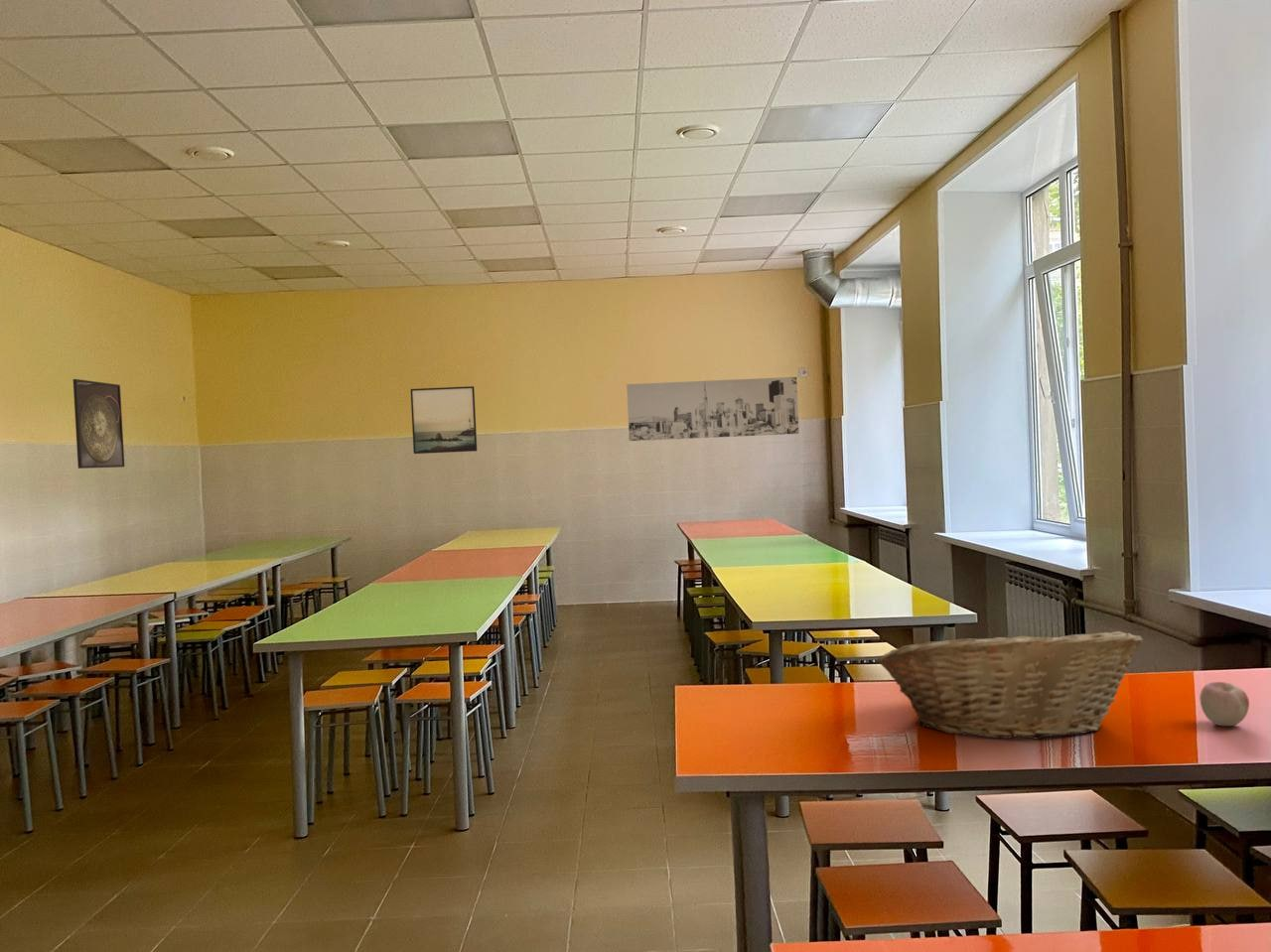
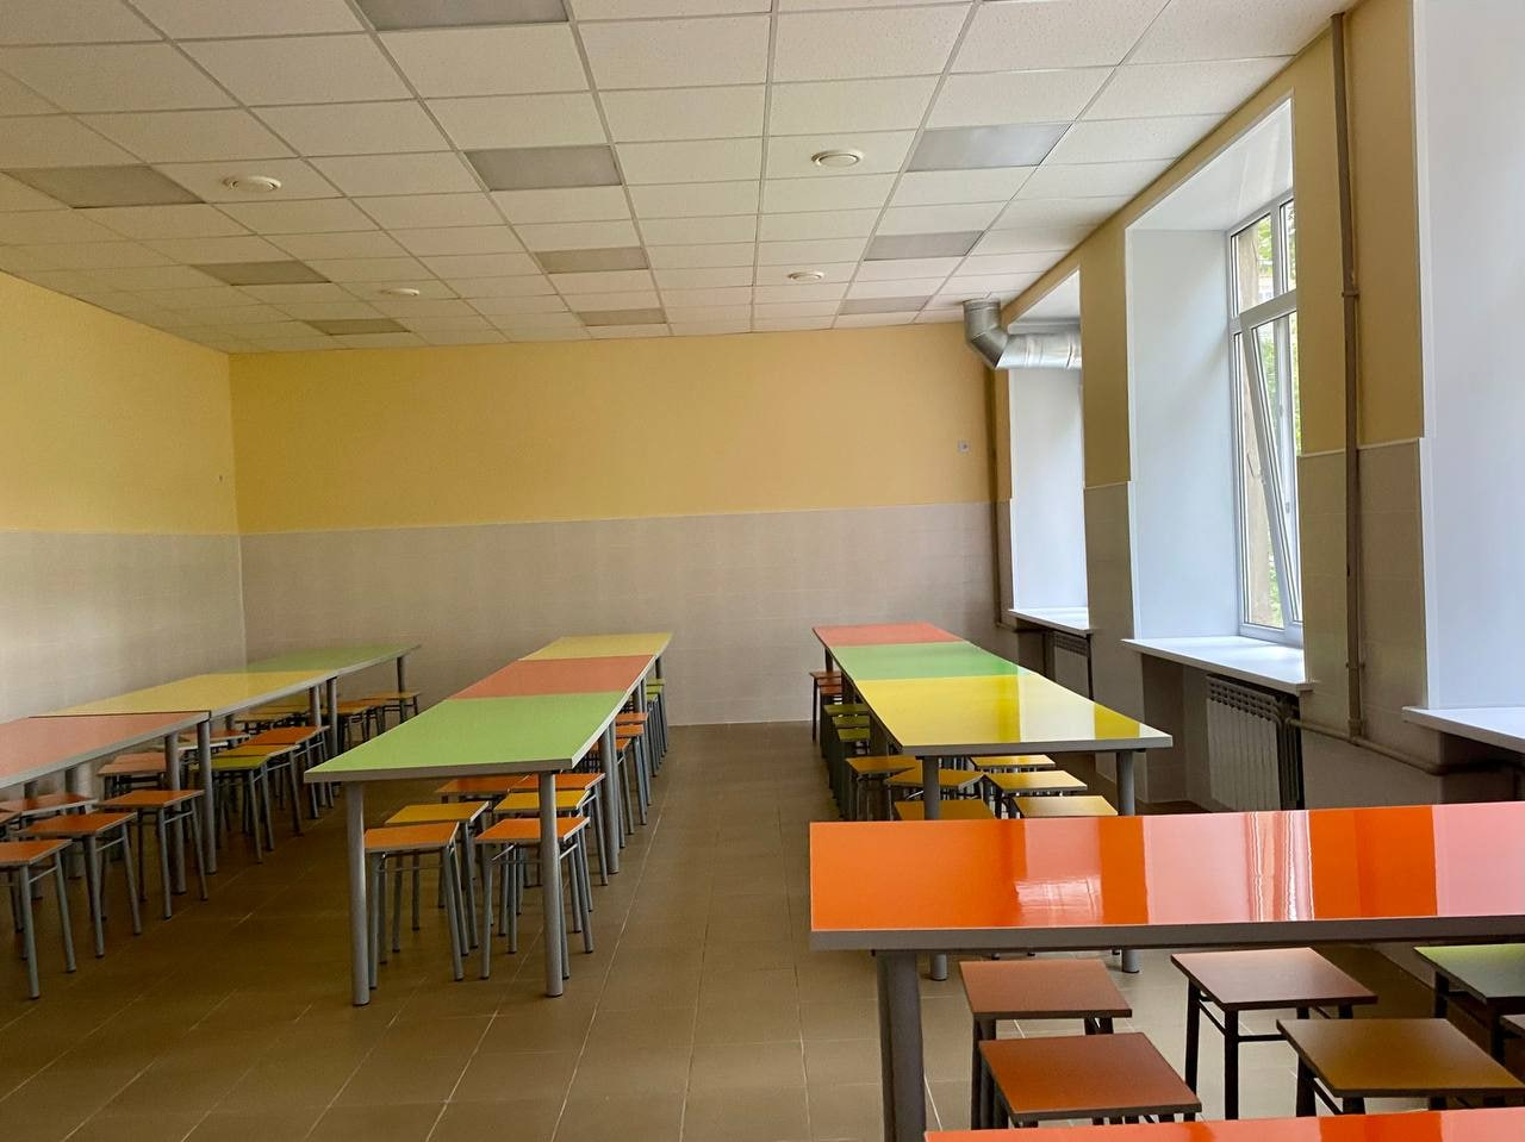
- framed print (444, 420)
- apple (1223, 704)
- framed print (99, 425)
- wall art (712, 409)
- fruit basket (1007, 671)
